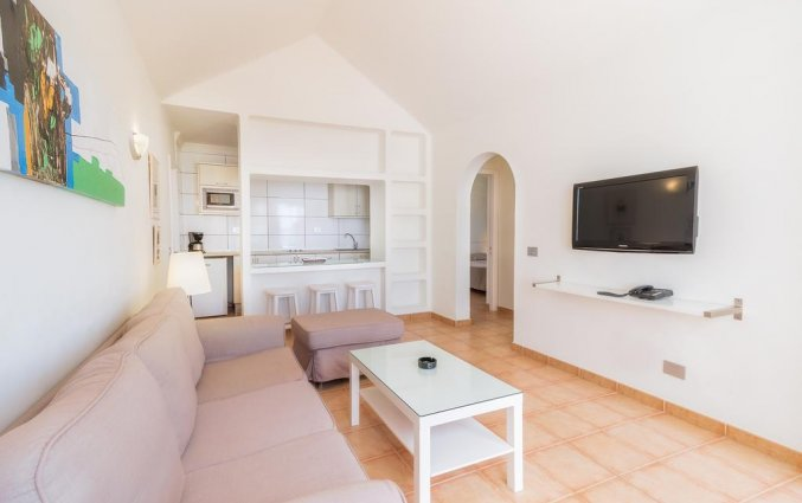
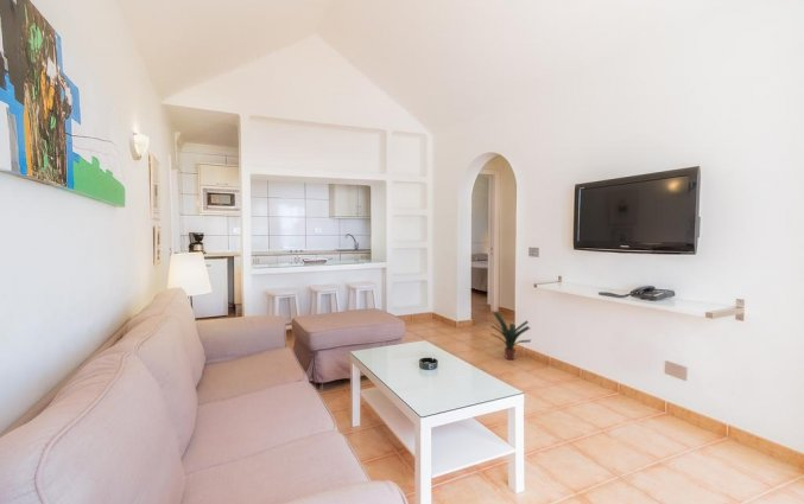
+ potted plant (508, 336)
